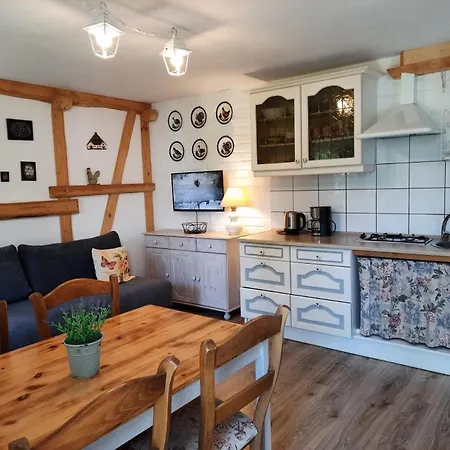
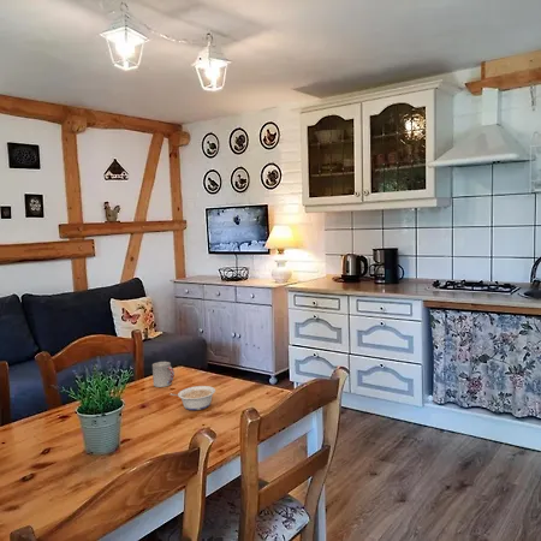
+ cup (164, 374)
+ legume (196, 398)
